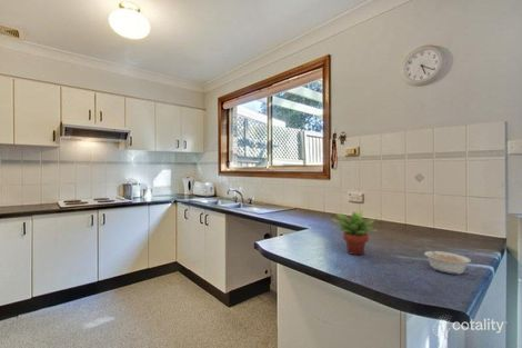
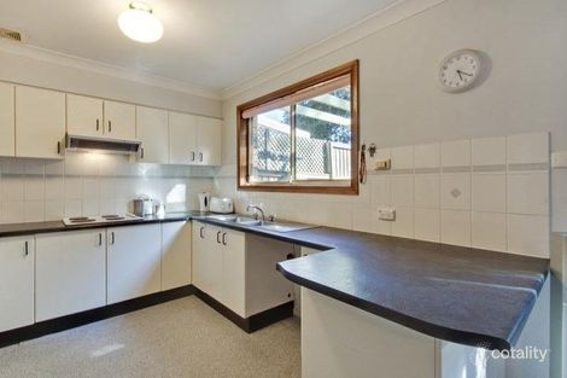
- succulent plant (353, 230)
- legume (444, 261)
